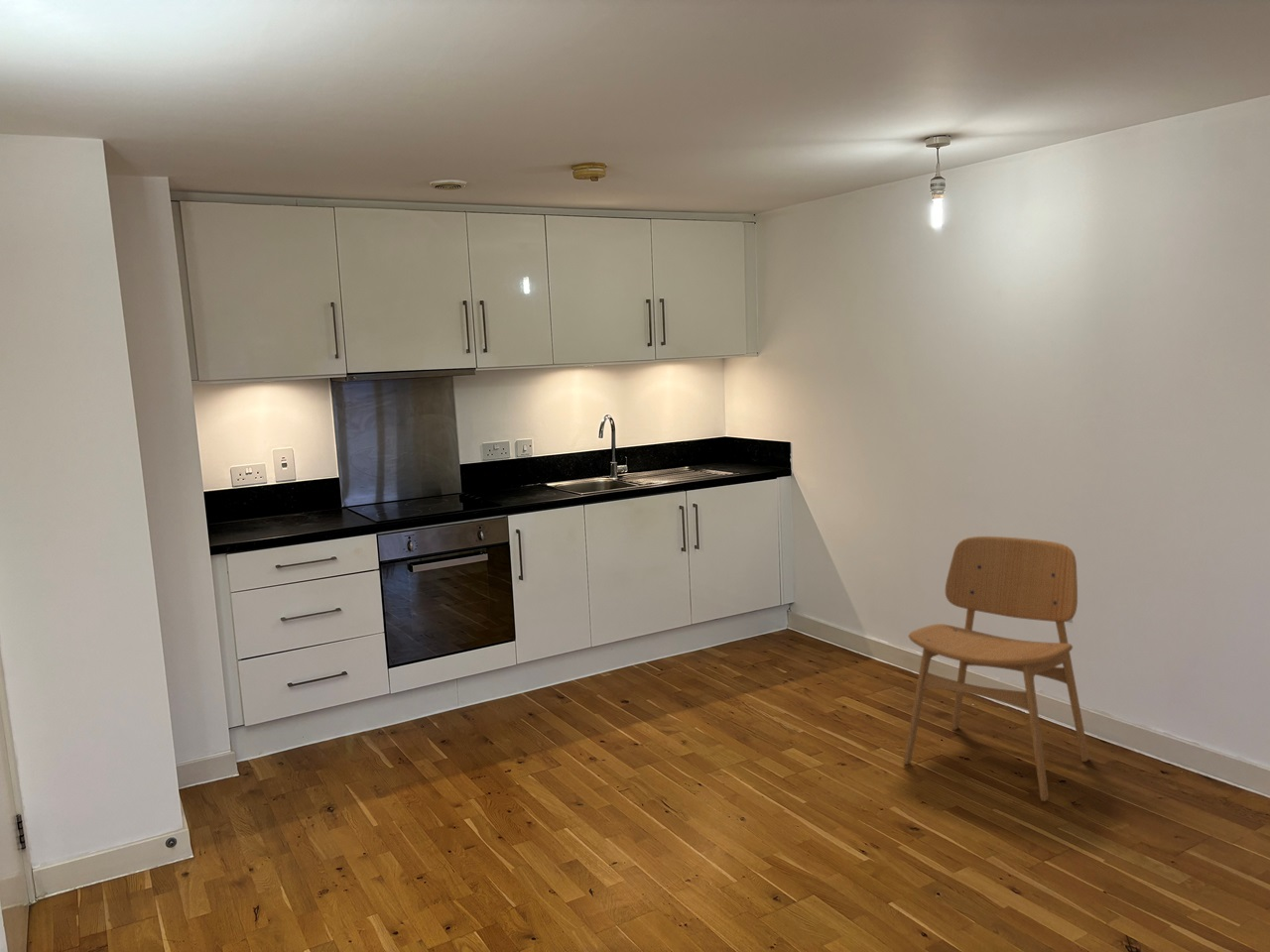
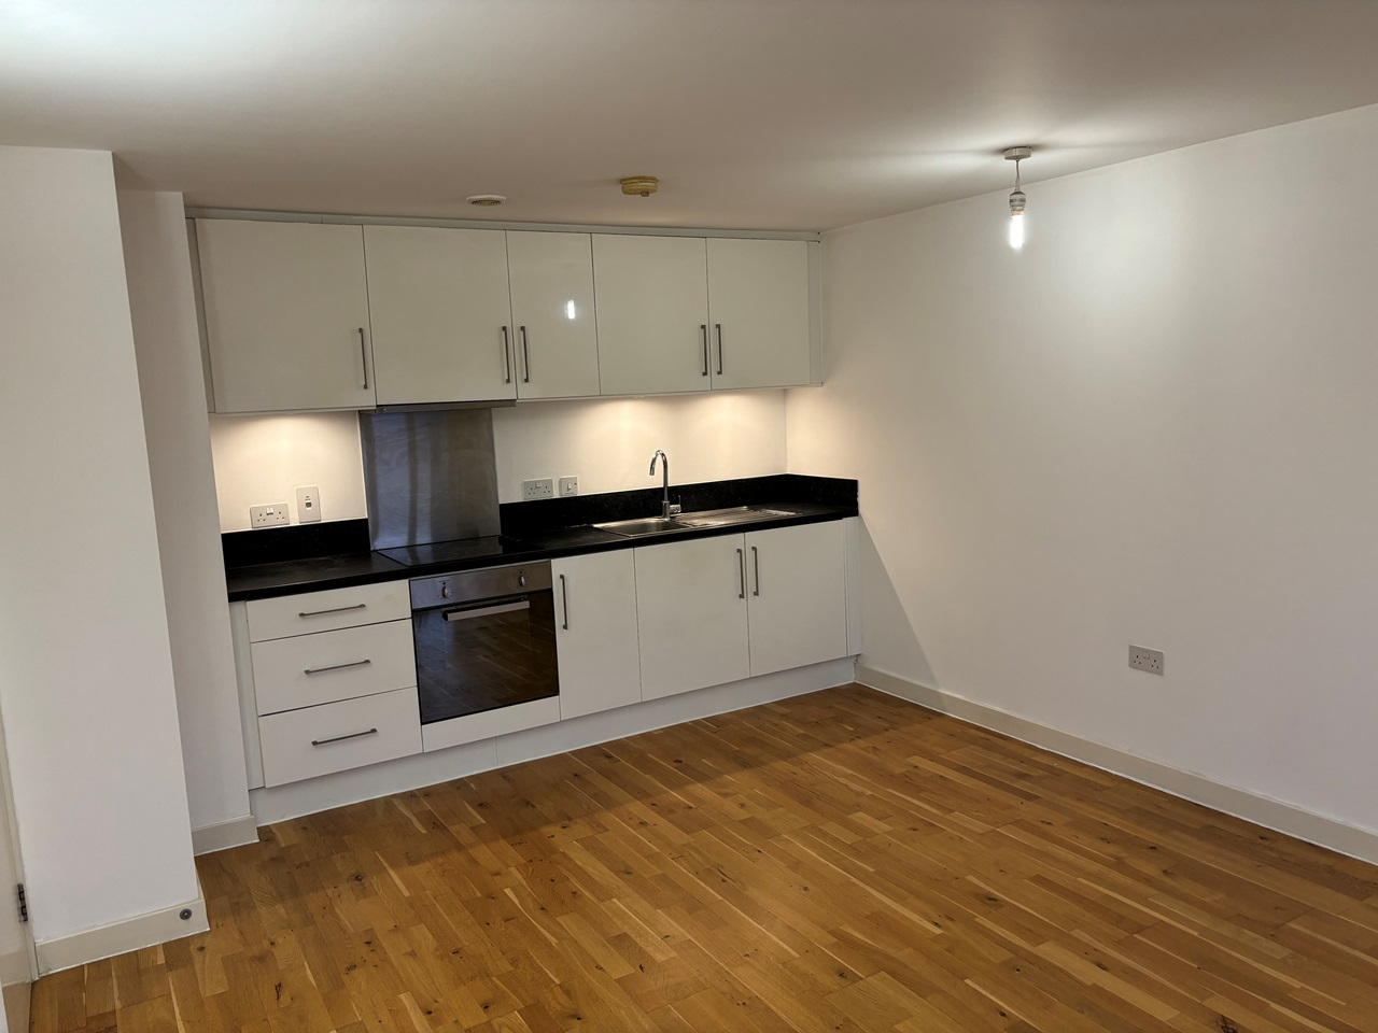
- dining chair (995, 656)
